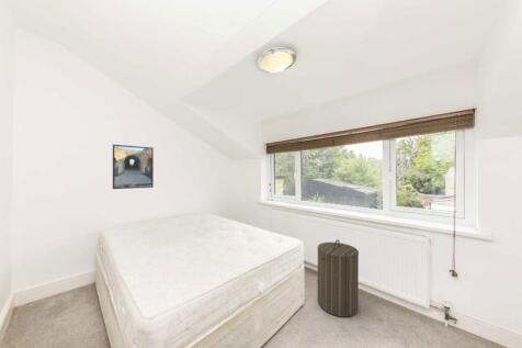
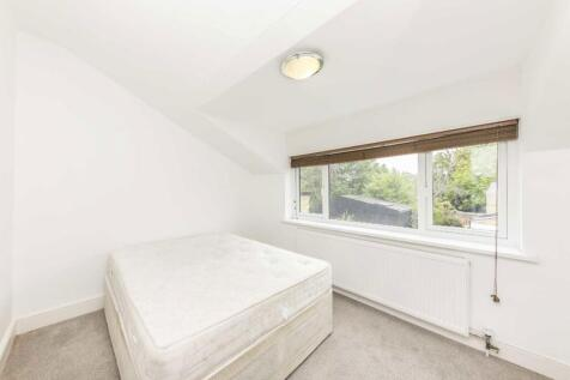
- laundry hamper (337, 271)
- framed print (134, 167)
